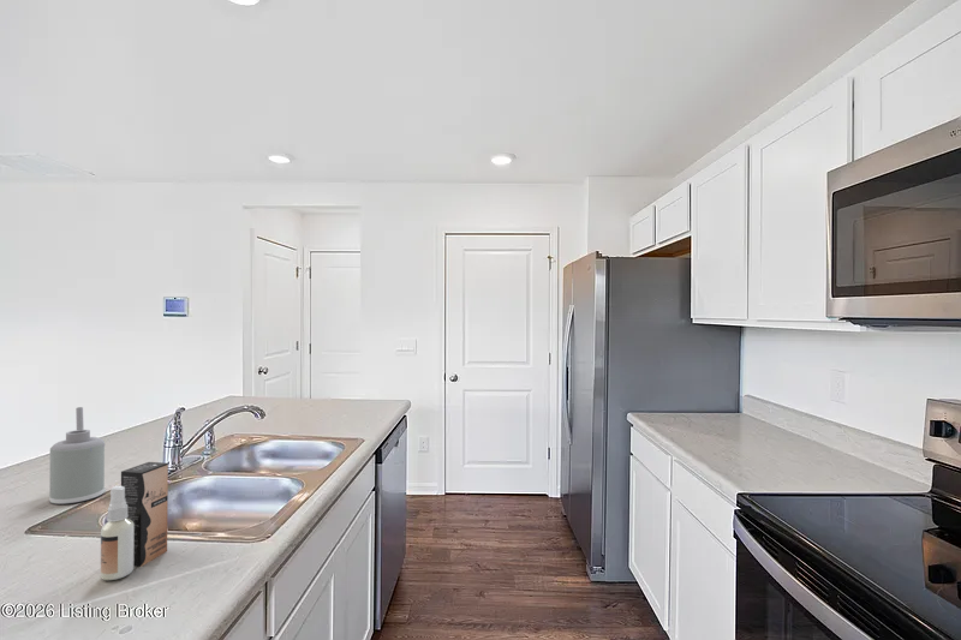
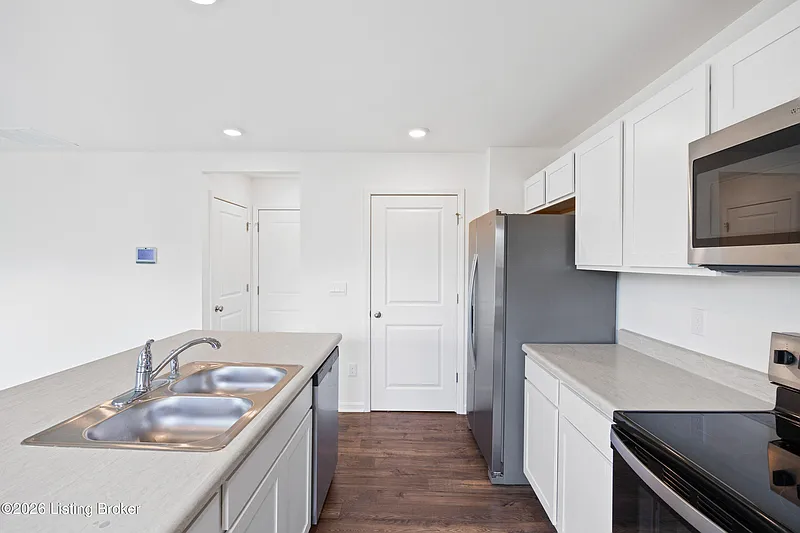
- spray bottle (133, 518)
- soap dispenser (77, 453)
